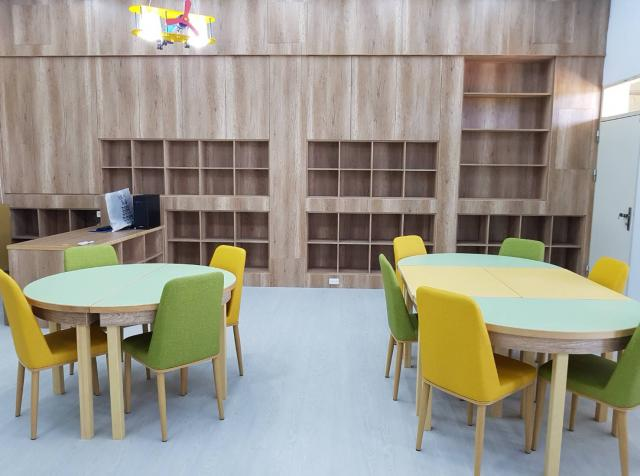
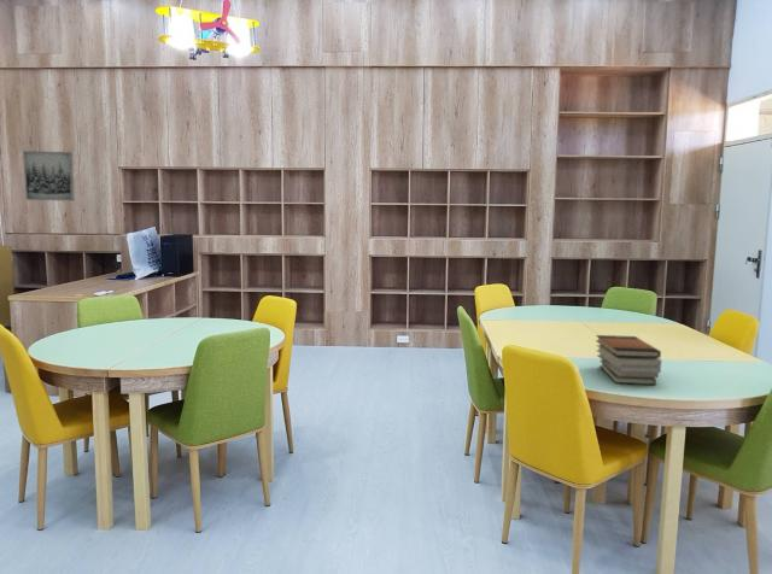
+ book stack (626, 358)
+ wall art (48, 176)
